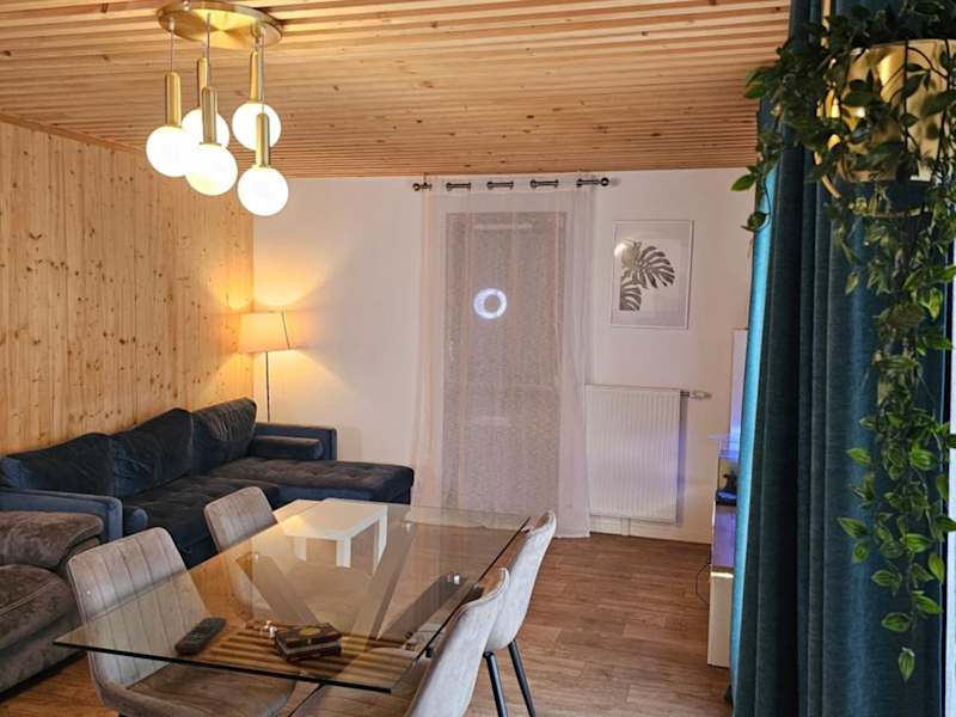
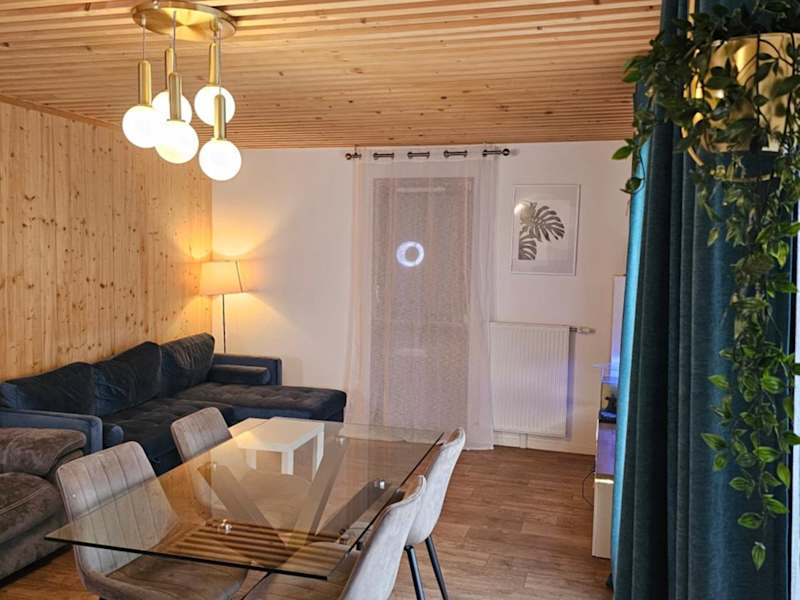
- remote control (201, 633)
- book (307, 639)
